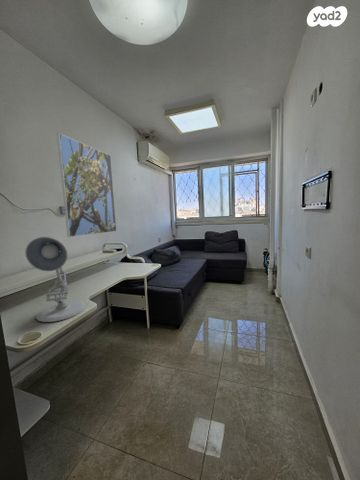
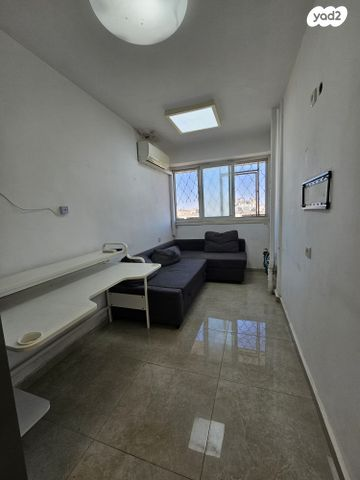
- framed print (91, 191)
- desk lamp (57, 274)
